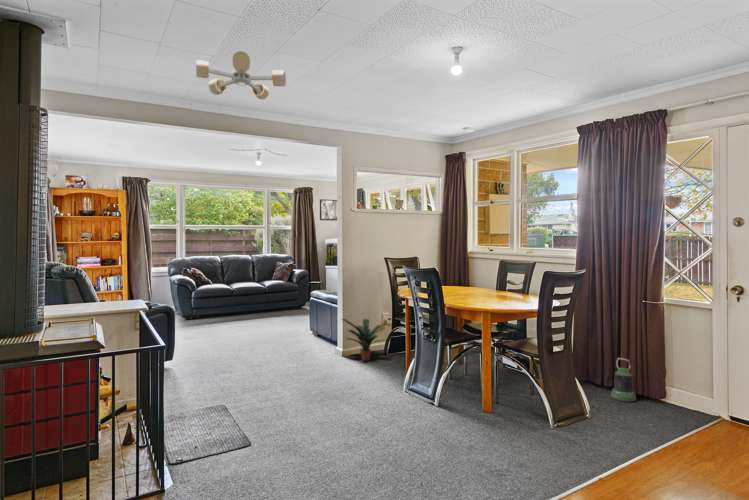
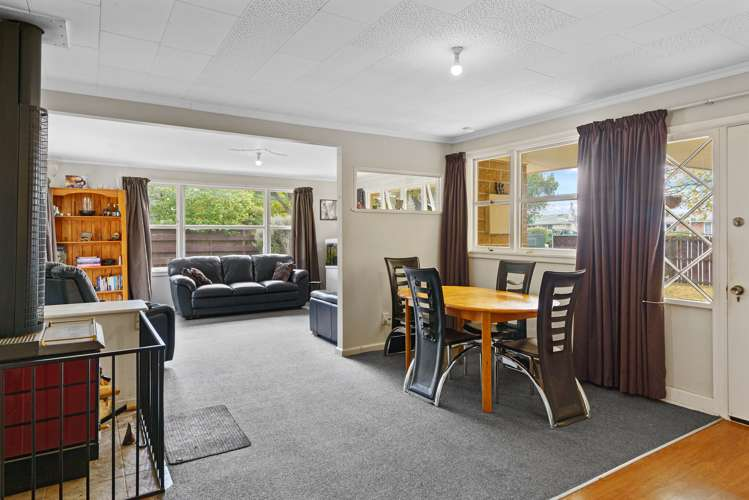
- potted plant (362, 338)
- lantern (623, 378)
- ceiling light (242, 77)
